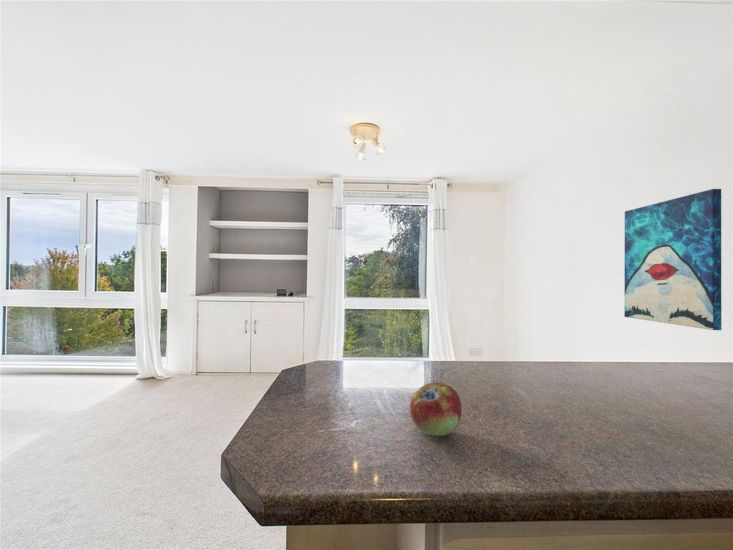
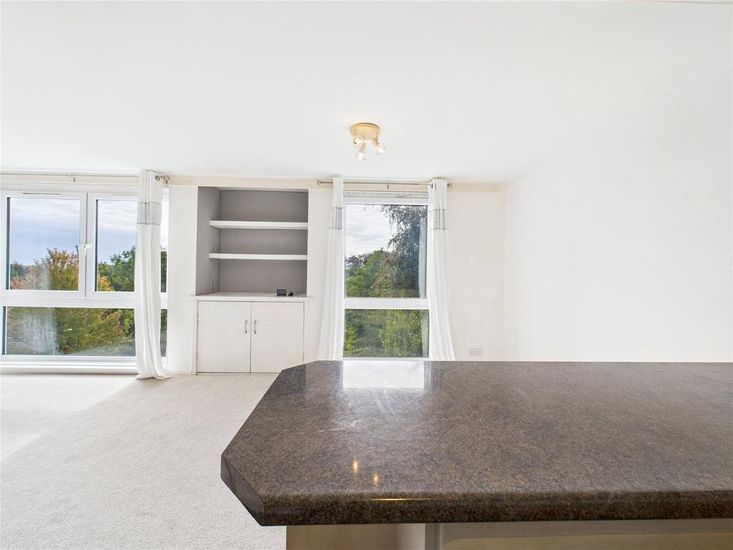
- fruit (435, 409)
- wall art (665, 262)
